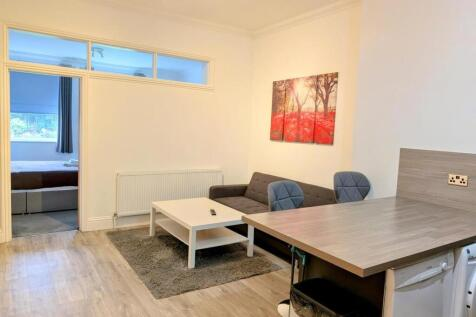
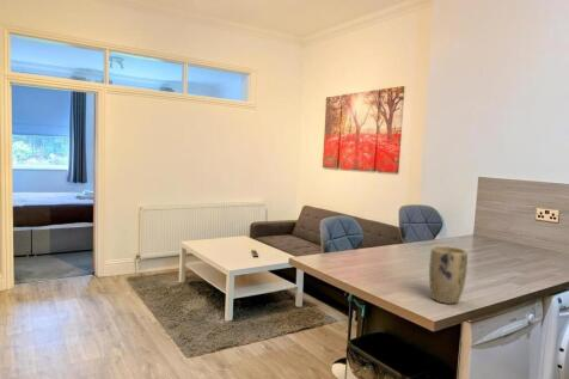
+ plant pot (447, 274)
